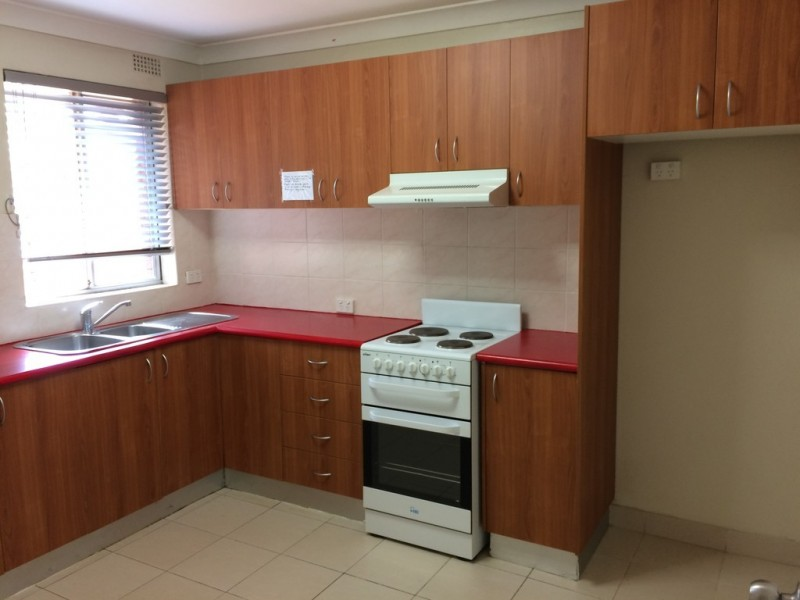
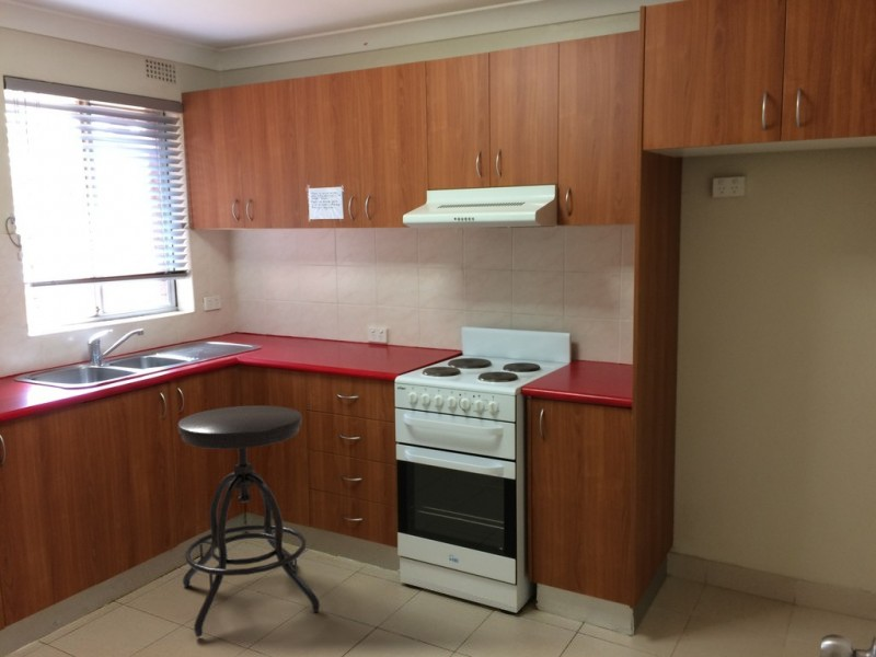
+ stool (244, 502)
